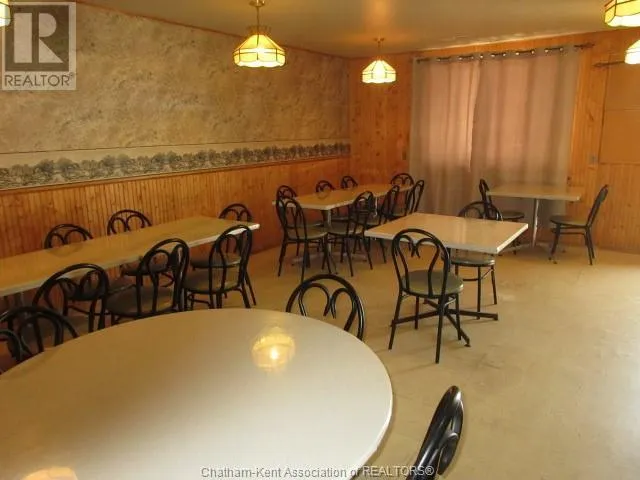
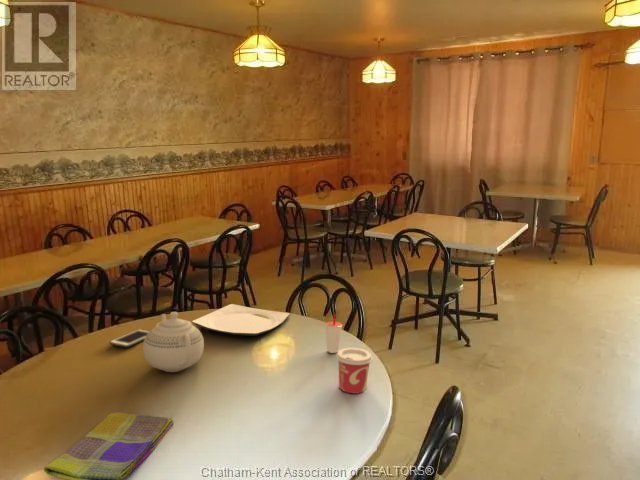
+ cell phone (133, 338)
+ teapot (174, 340)
+ dish towel (114, 444)
+ cup (333, 332)
+ plate (242, 320)
+ cup (353, 370)
